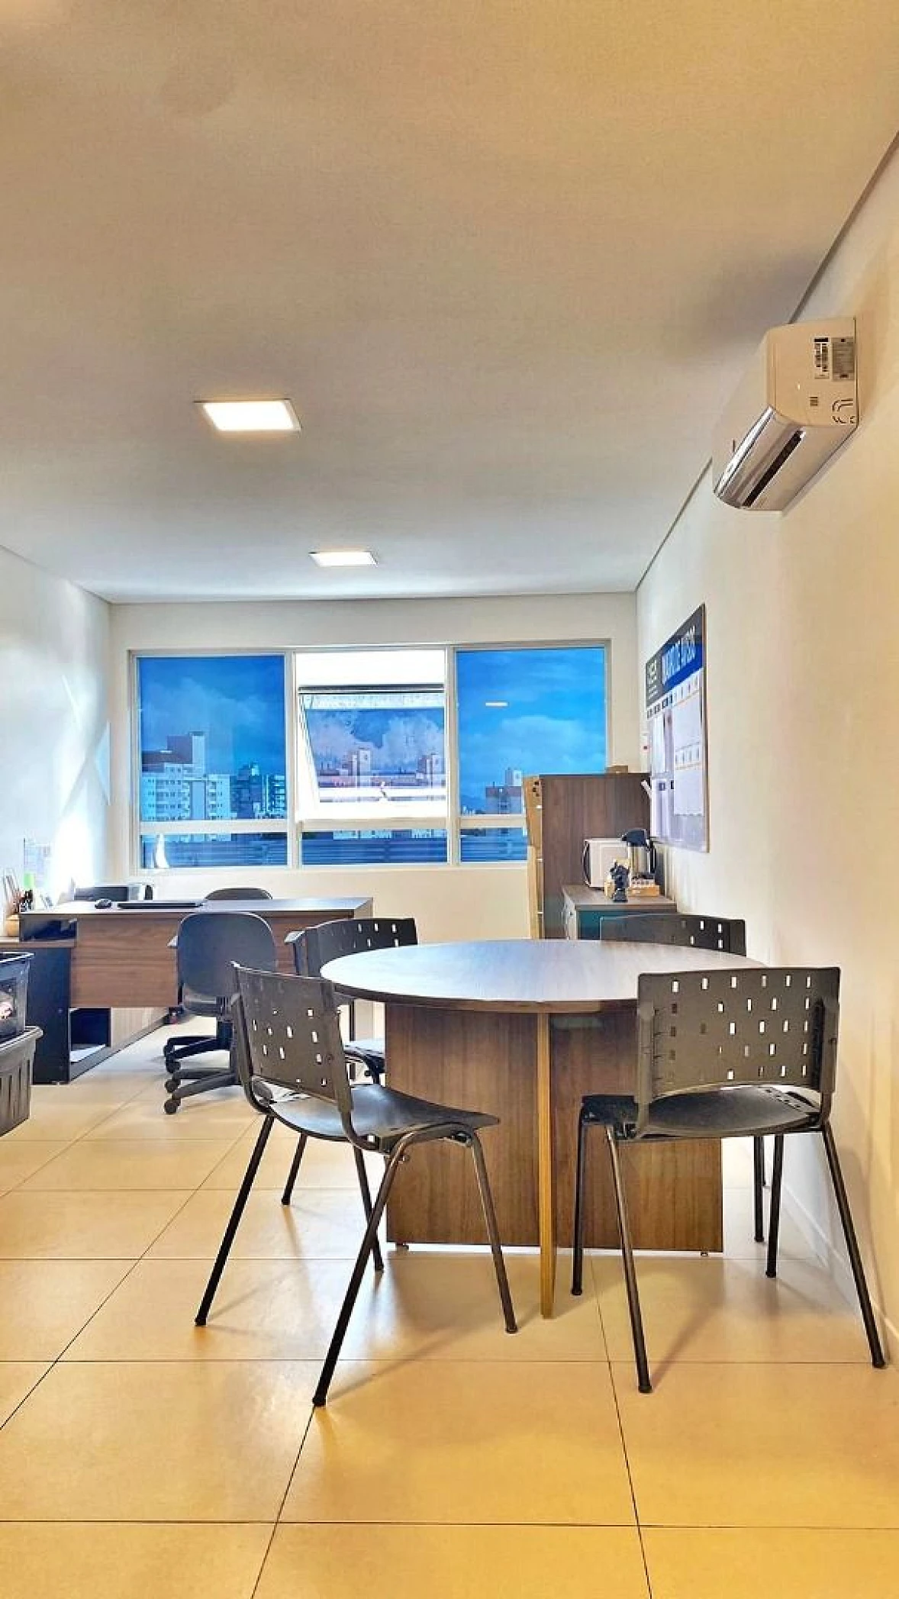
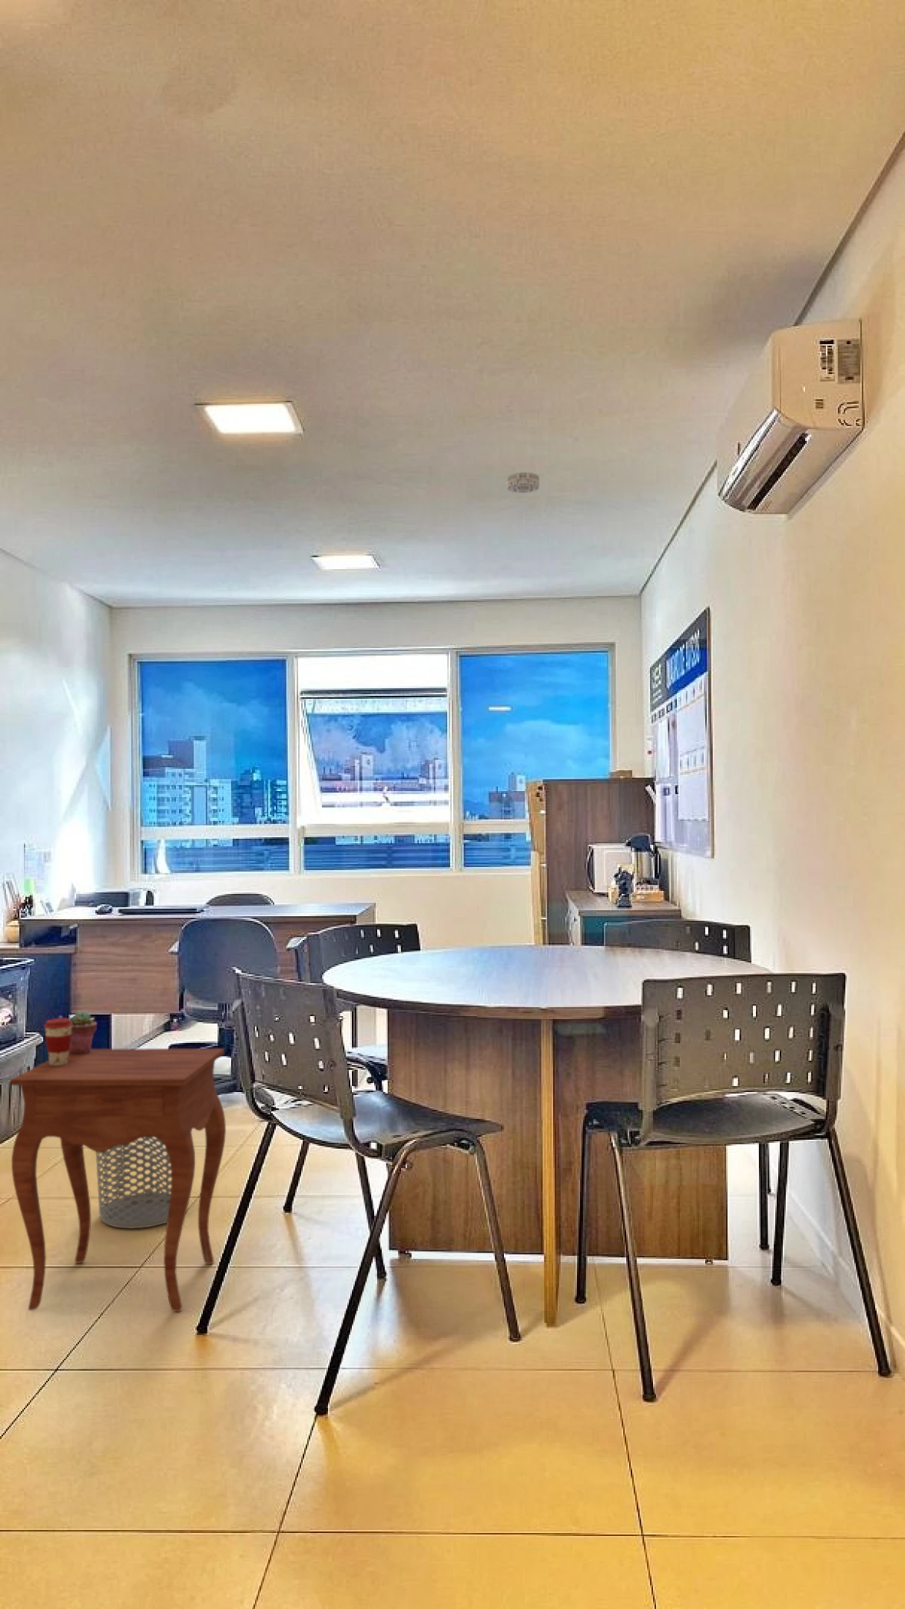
+ coffee cup (57, 1041)
+ waste bin (143, 1159)
+ side table (111, 1148)
+ smoke detector (523, 482)
+ potted succulent (80, 1031)
